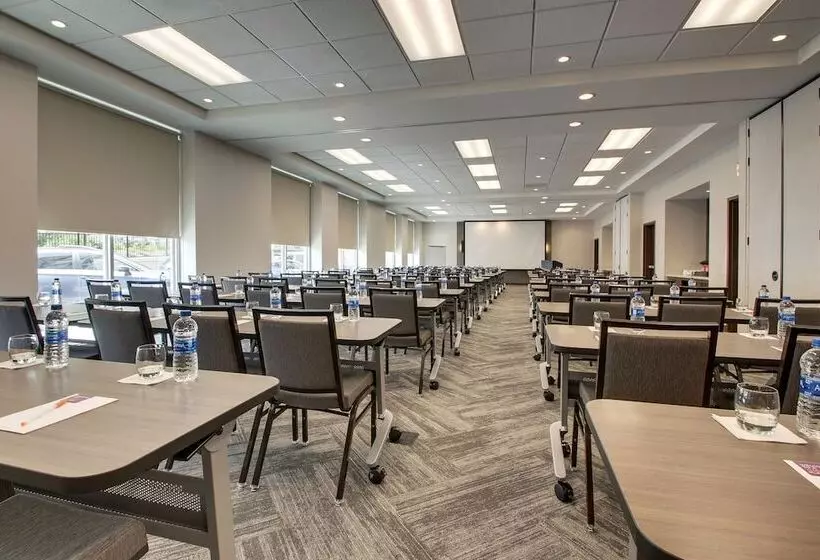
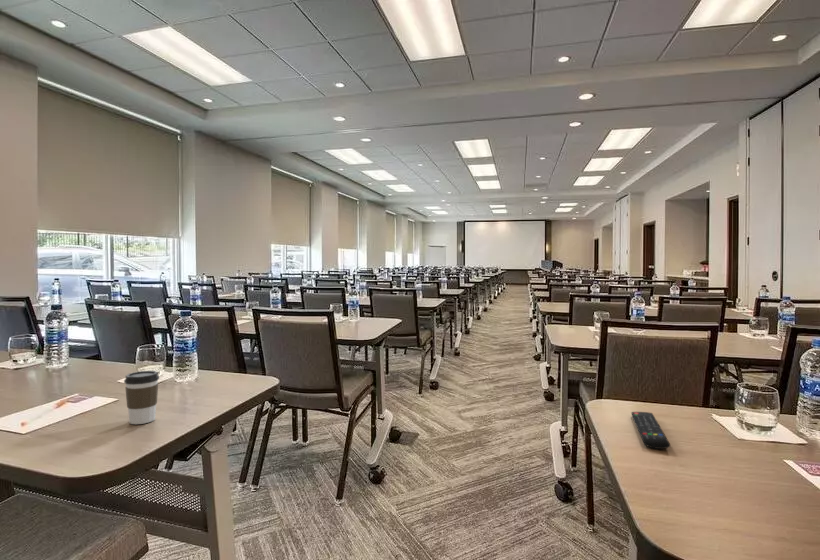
+ remote control (648, 428)
+ coffee cup (142, 397)
